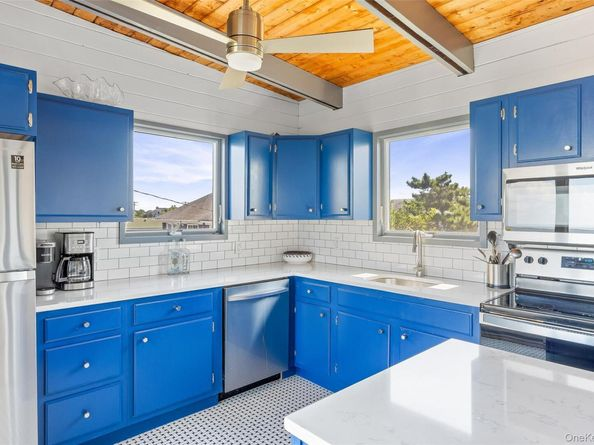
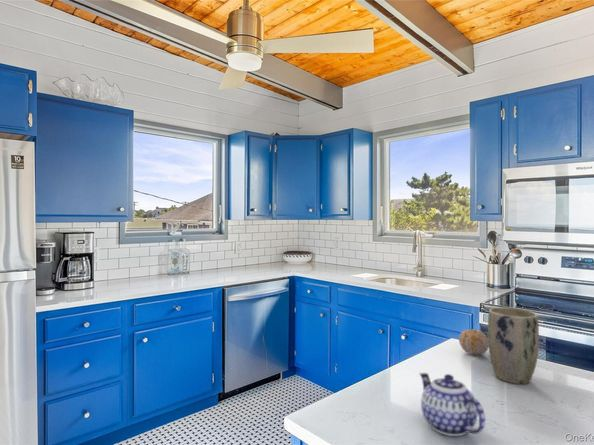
+ fruit (473, 342)
+ plant pot (512, 344)
+ teapot (448, 400)
